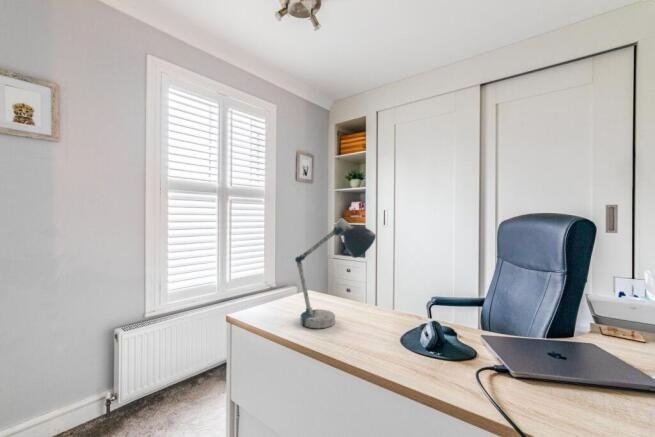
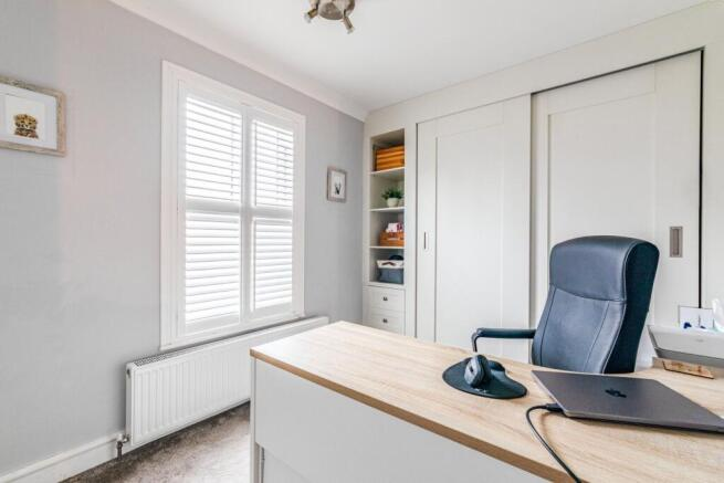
- desk lamp (351, 255)
